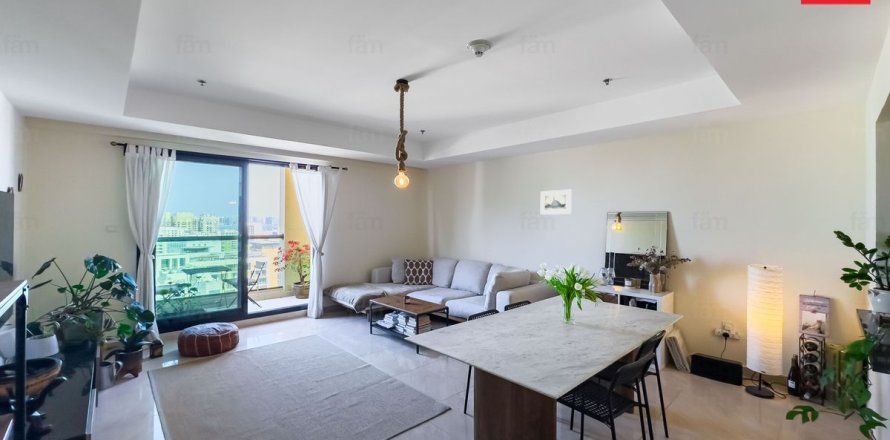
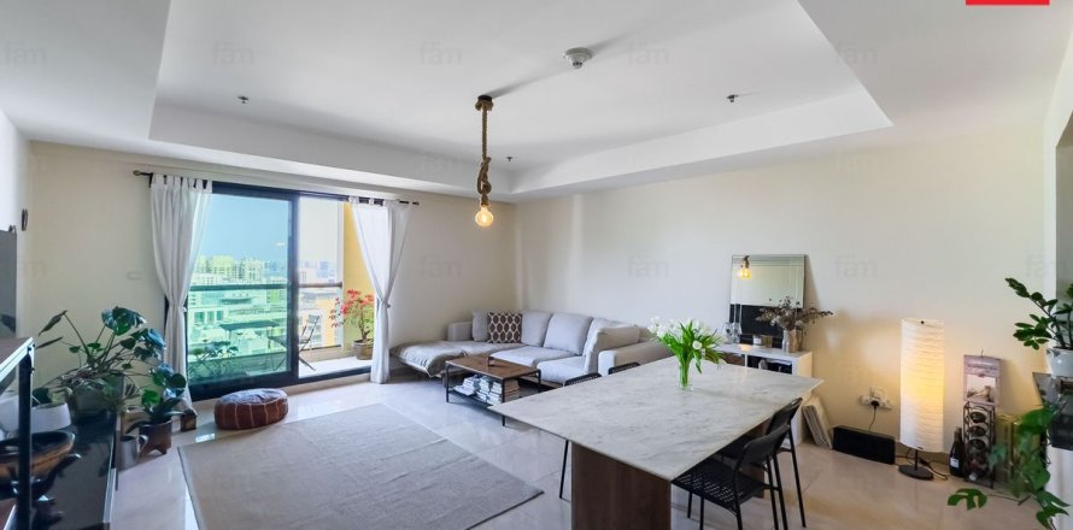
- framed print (555, 202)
